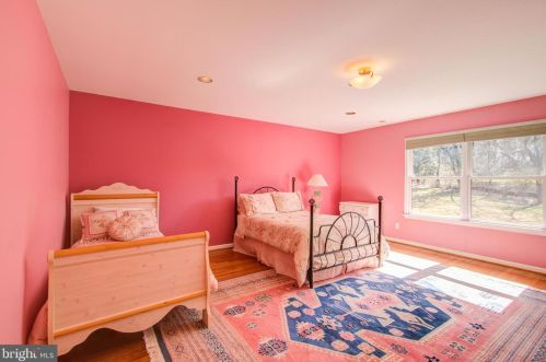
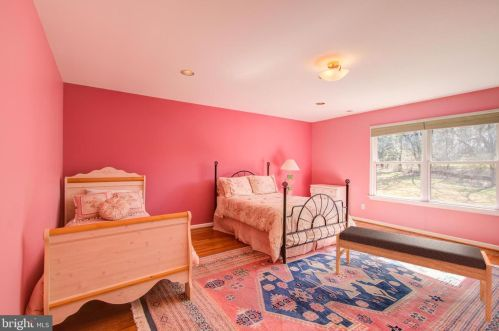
+ bench (402, 261)
